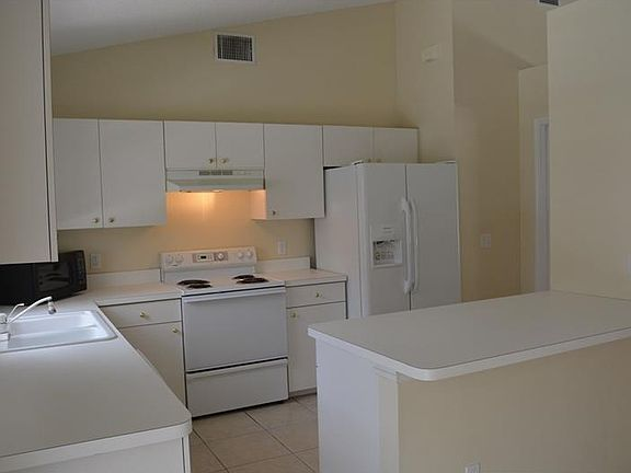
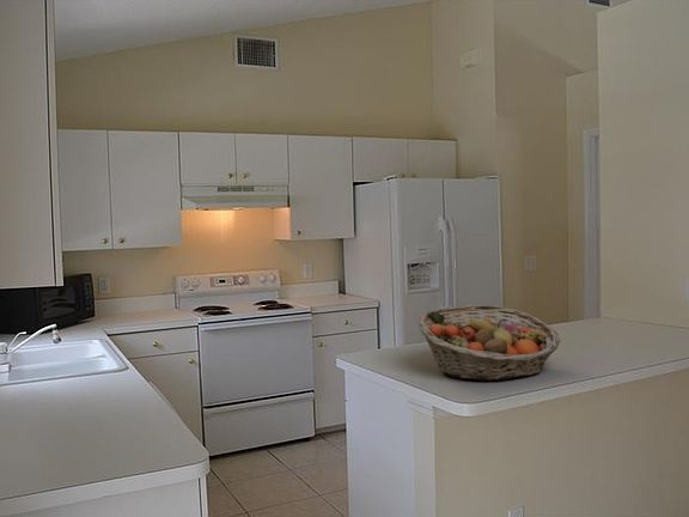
+ fruit basket (487, 340)
